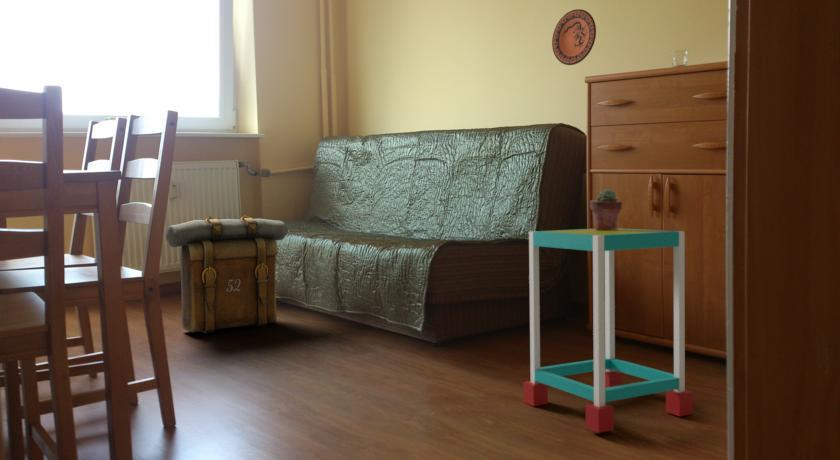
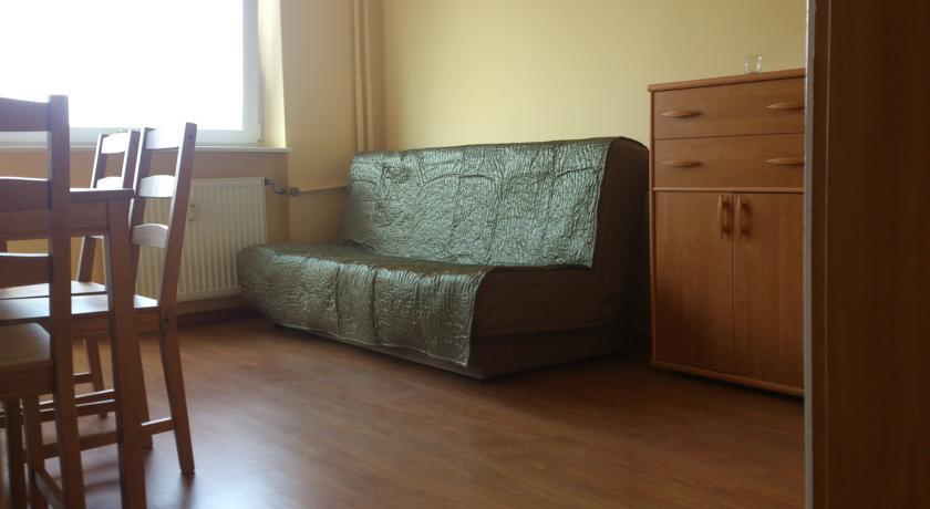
- backpack (229, 271)
- decorative plate (574, 37)
- potted succulent (606, 208)
- side table (604, 320)
